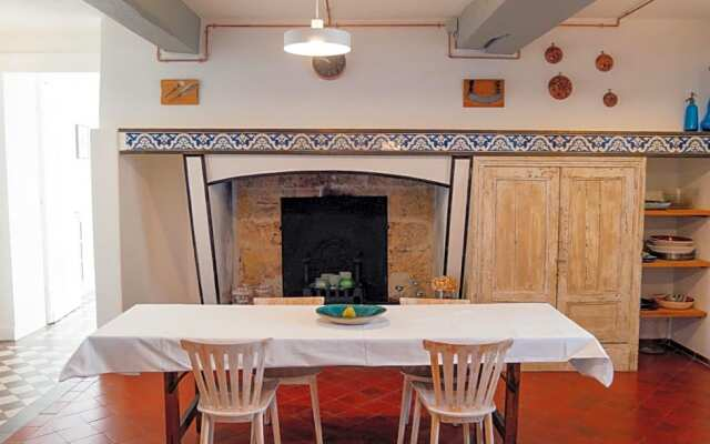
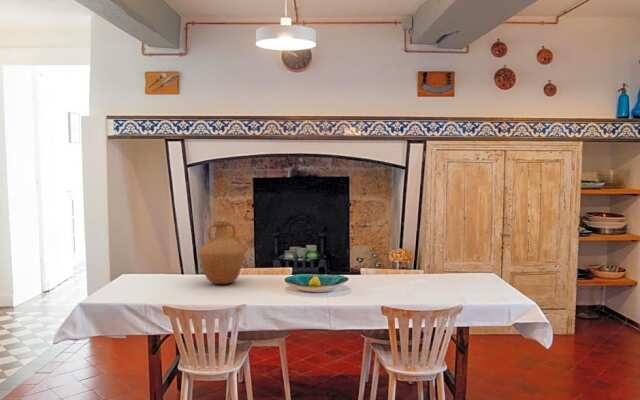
+ vase (222, 252)
